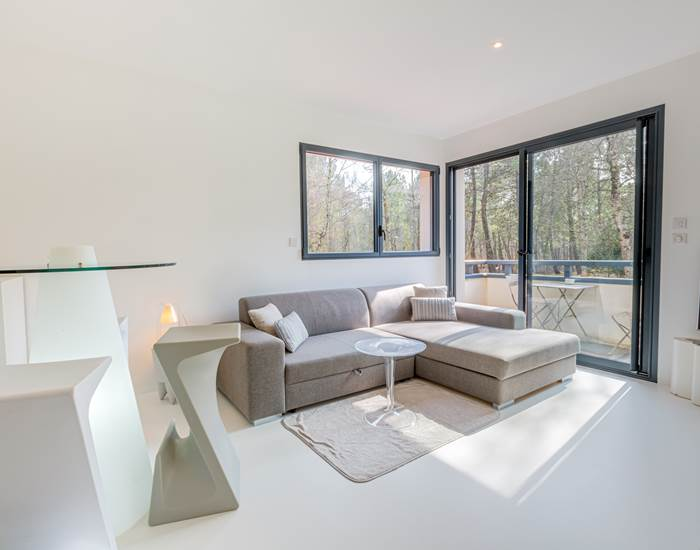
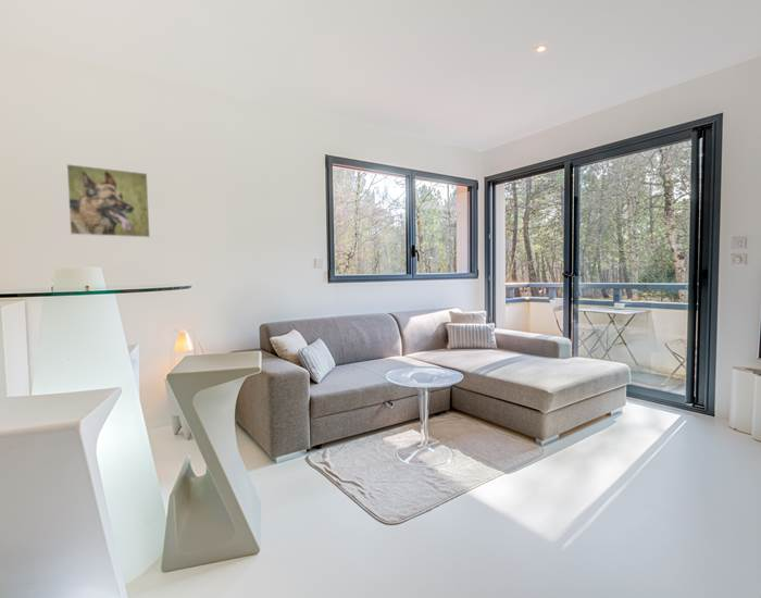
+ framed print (110, 202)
